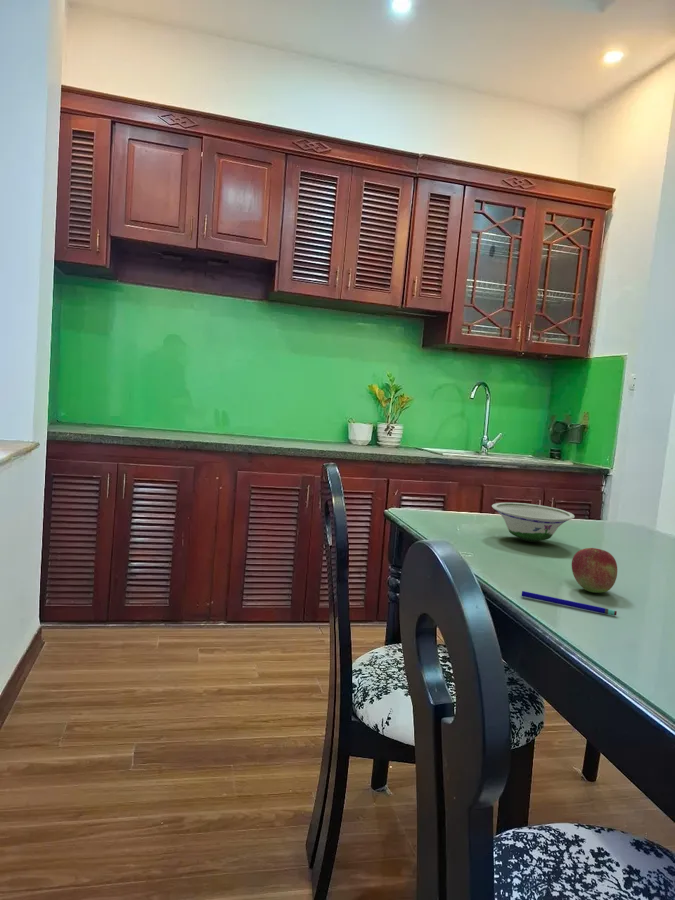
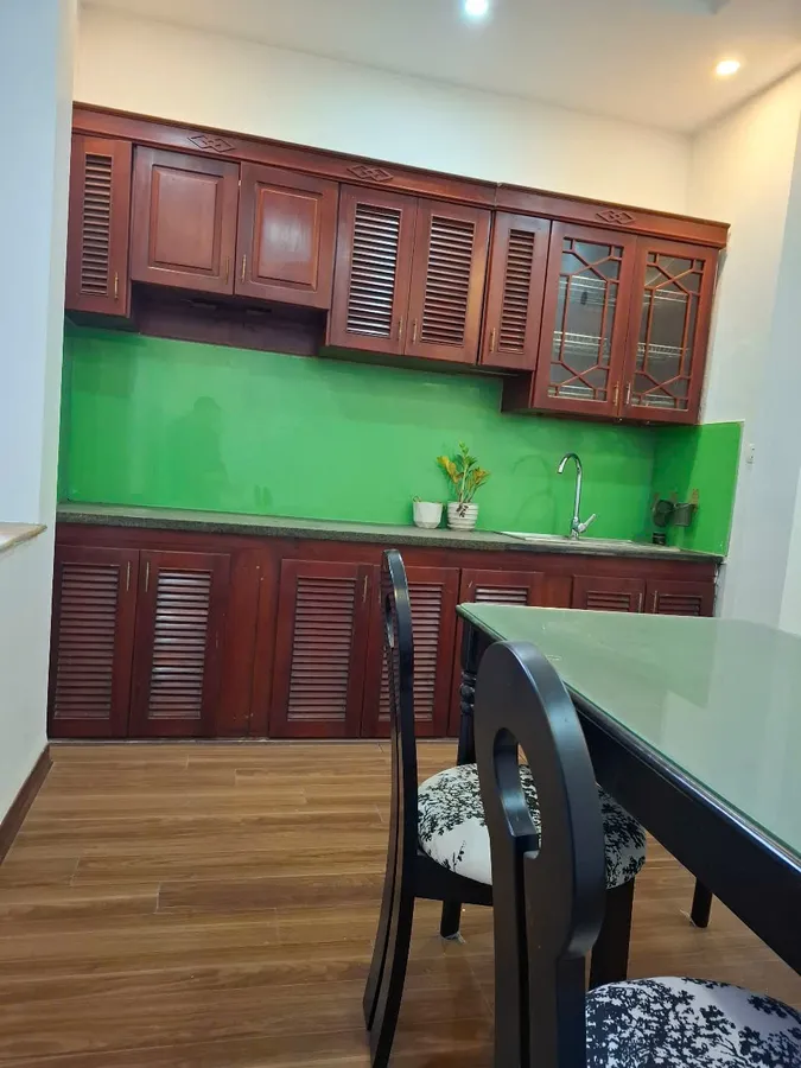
- bowl (530, 525)
- pen (567, 603)
- fruit (594, 568)
